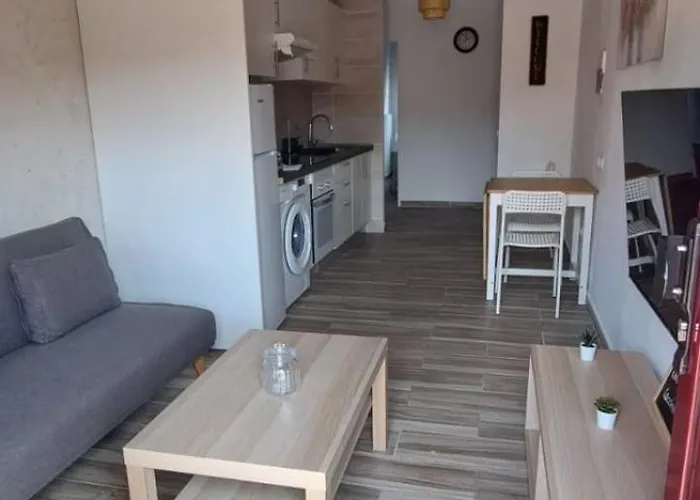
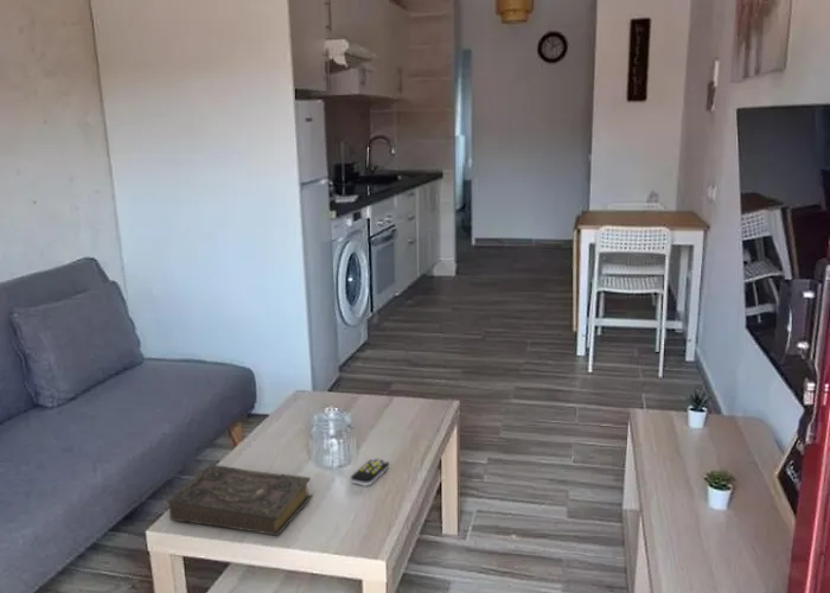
+ remote control (370, 471)
+ book (241, 498)
